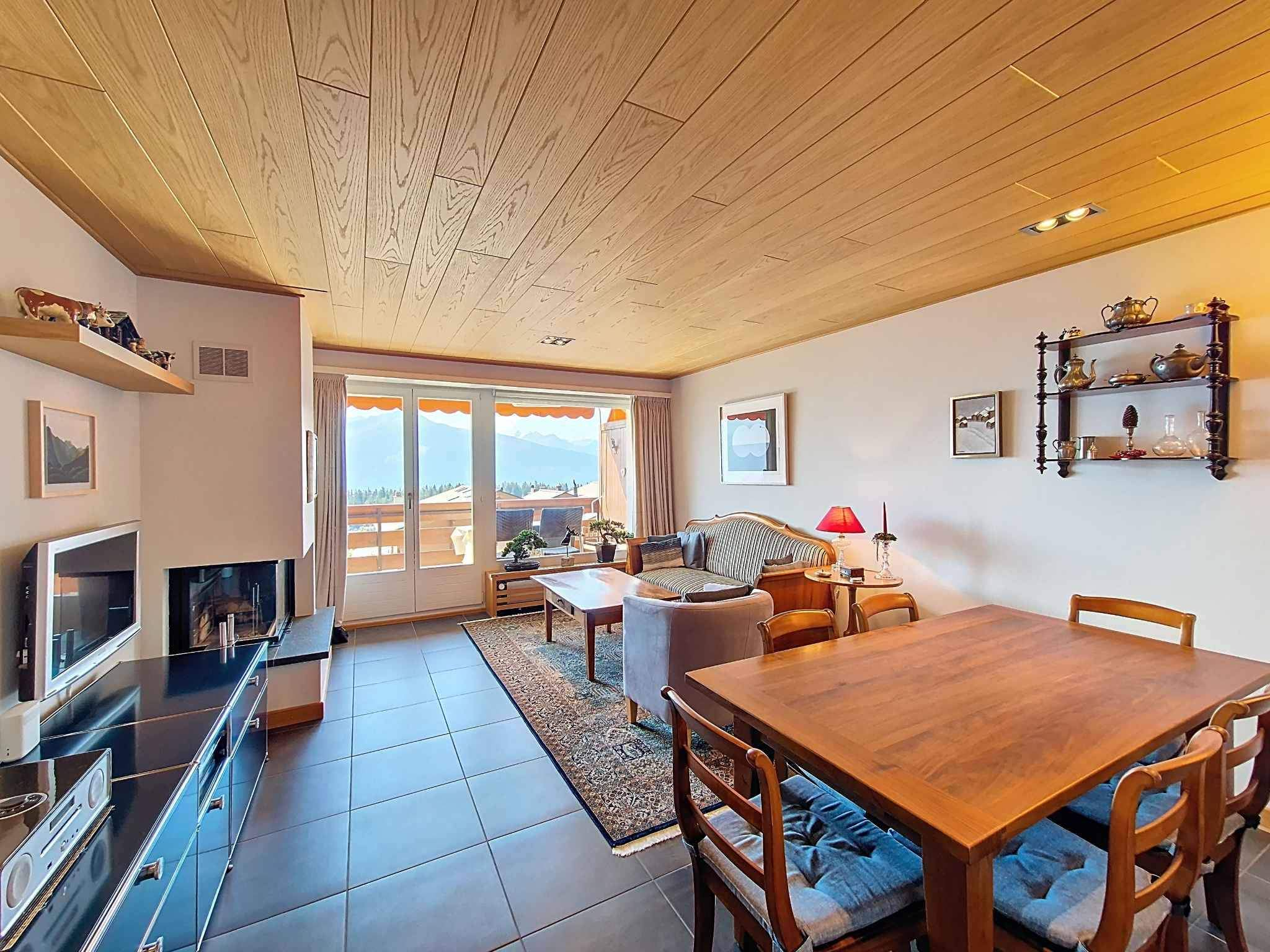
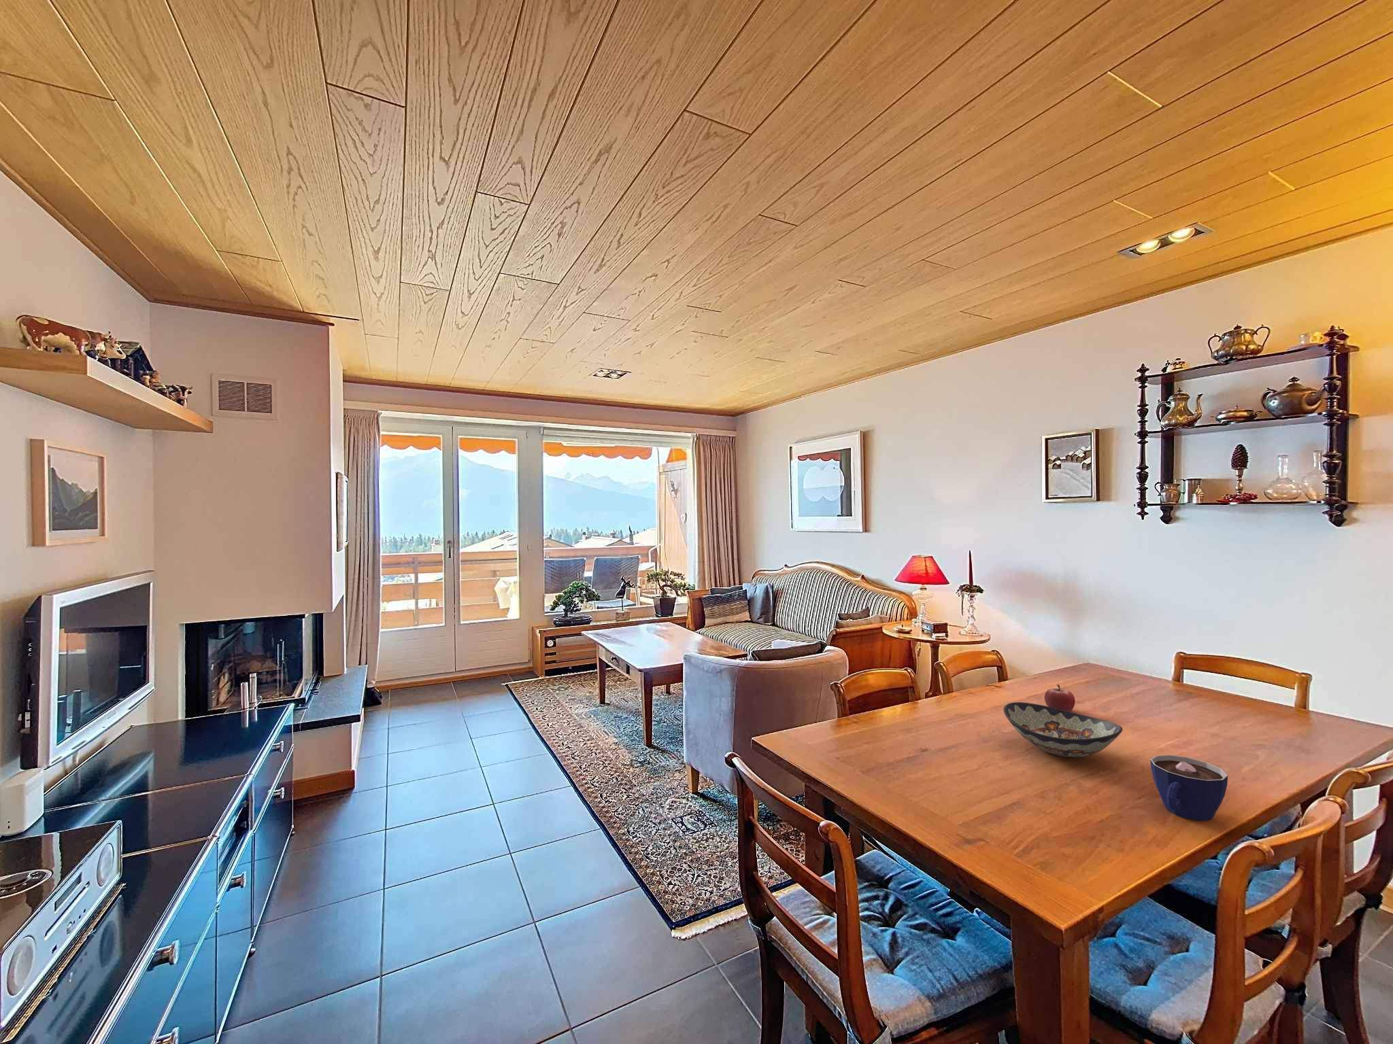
+ fruit (1060, 697)
+ decorative bowl (1060, 734)
+ cup (1185, 791)
